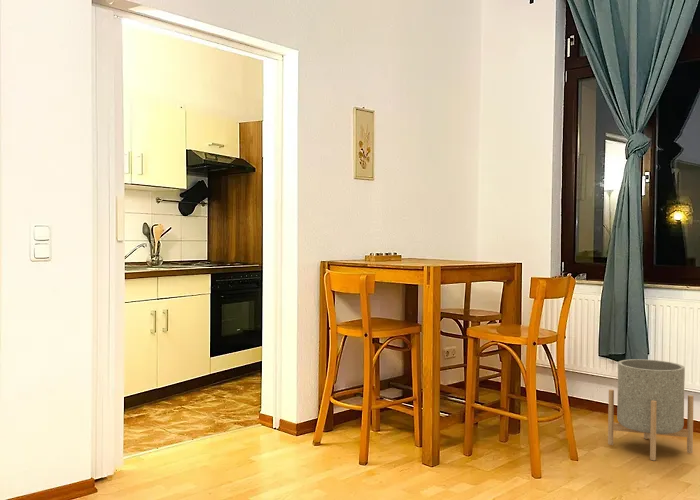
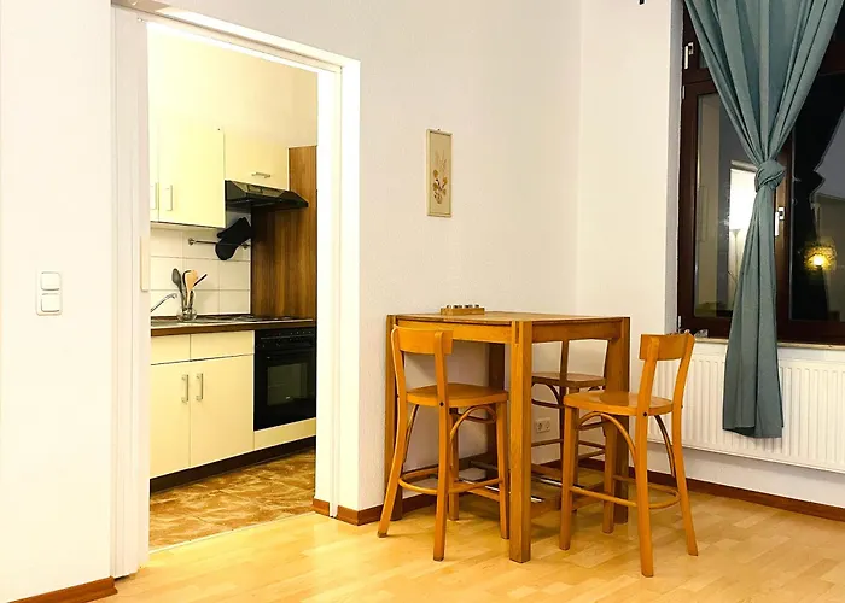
- planter (650, 406)
